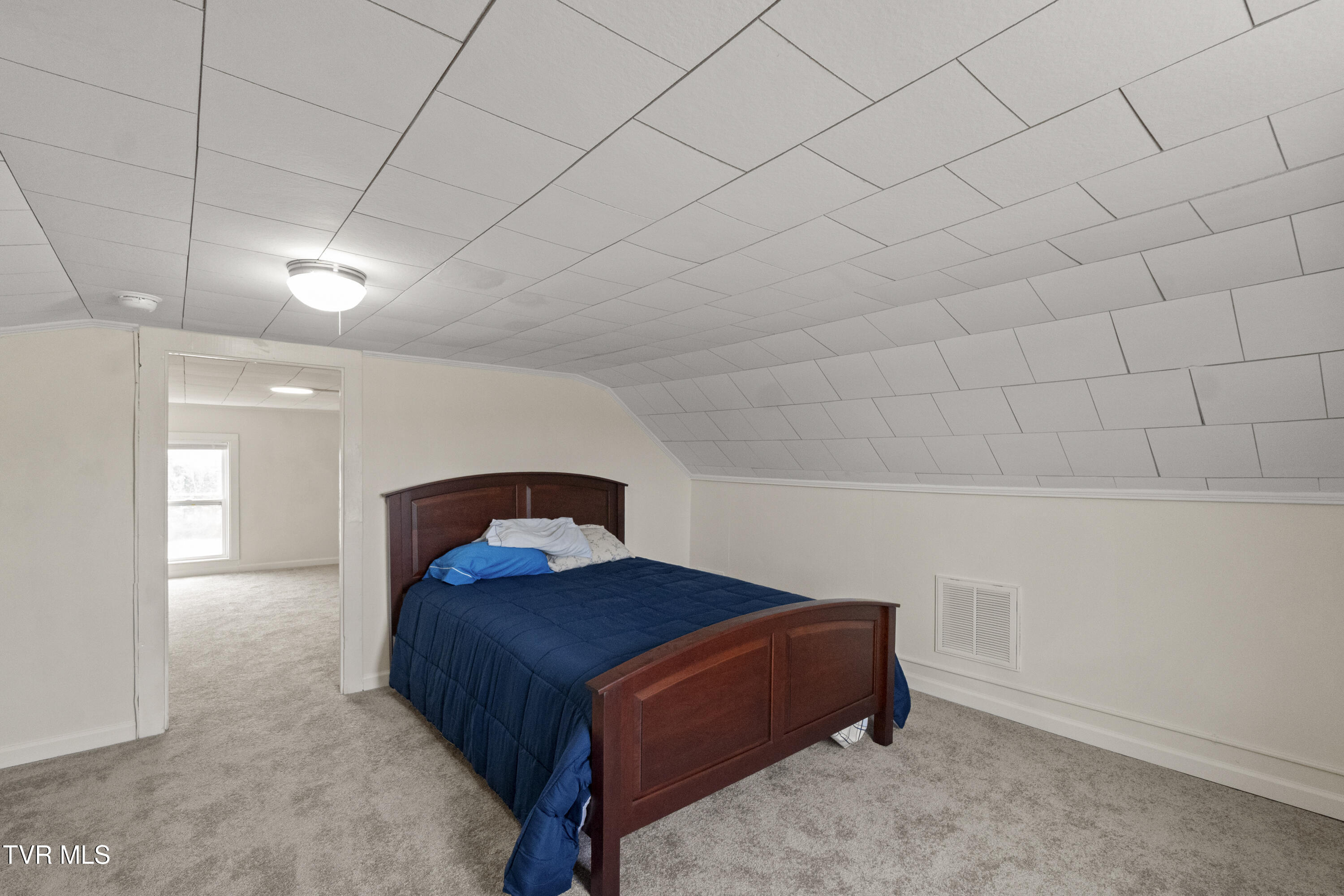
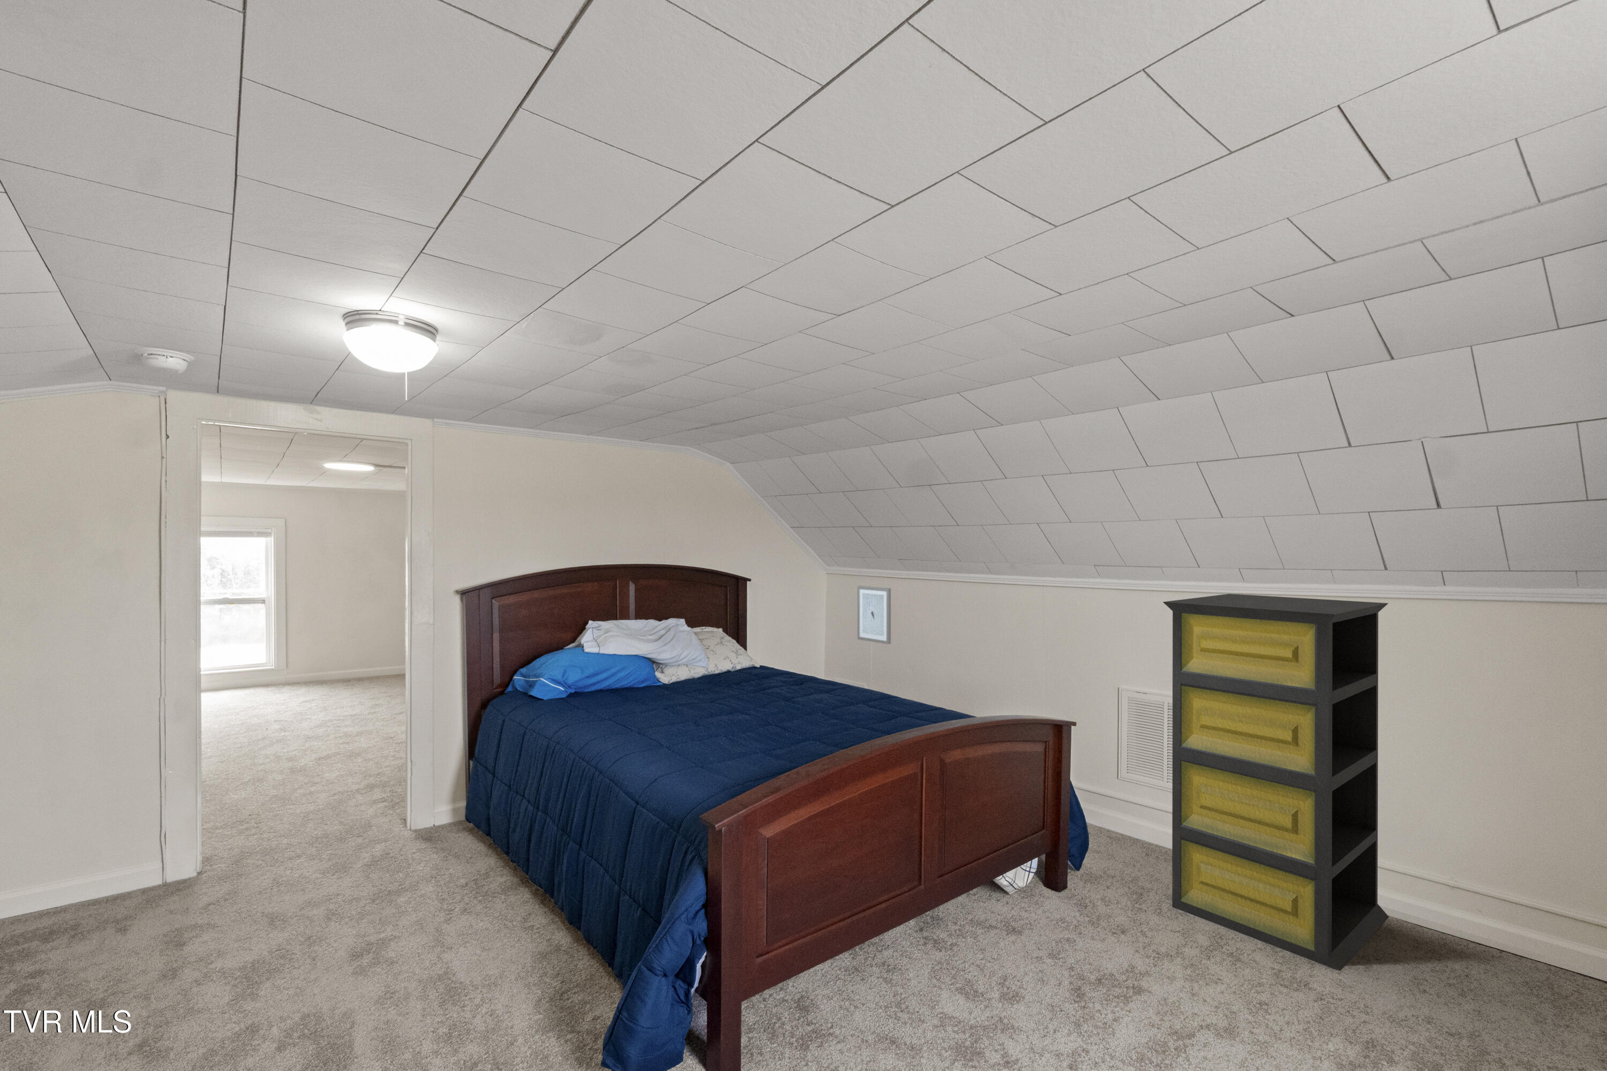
+ wall art (874, 614)
+ bookshelf (1276, 757)
